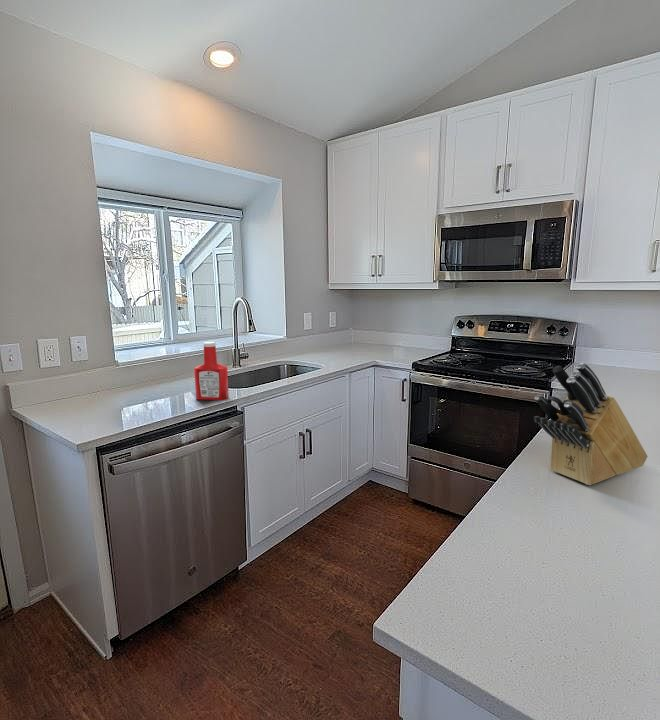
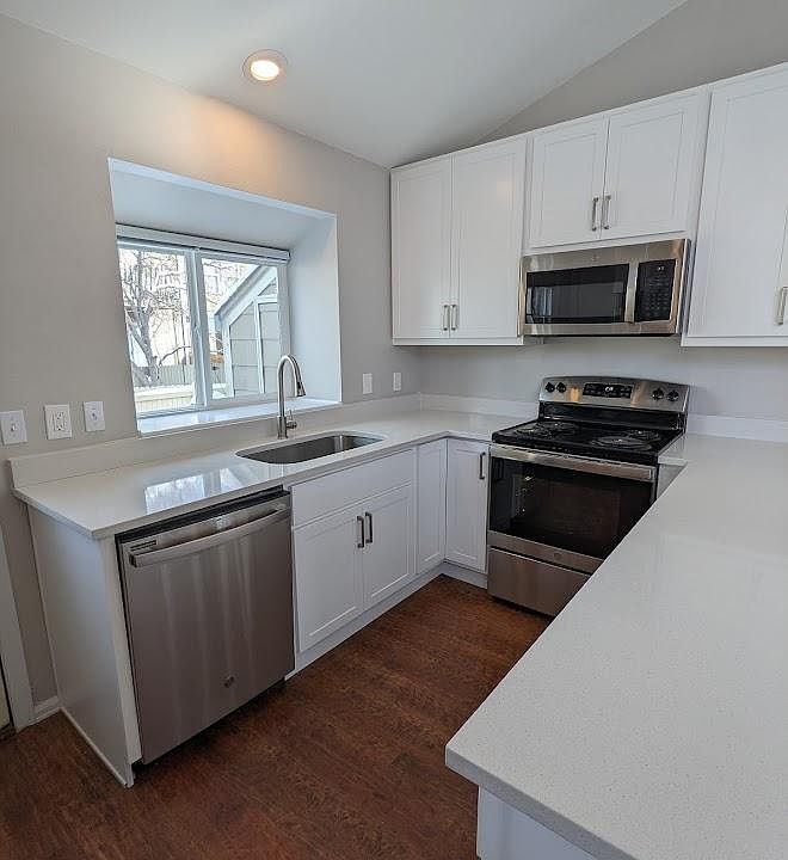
- knife block (593, 416)
- soap bottle (210, 370)
